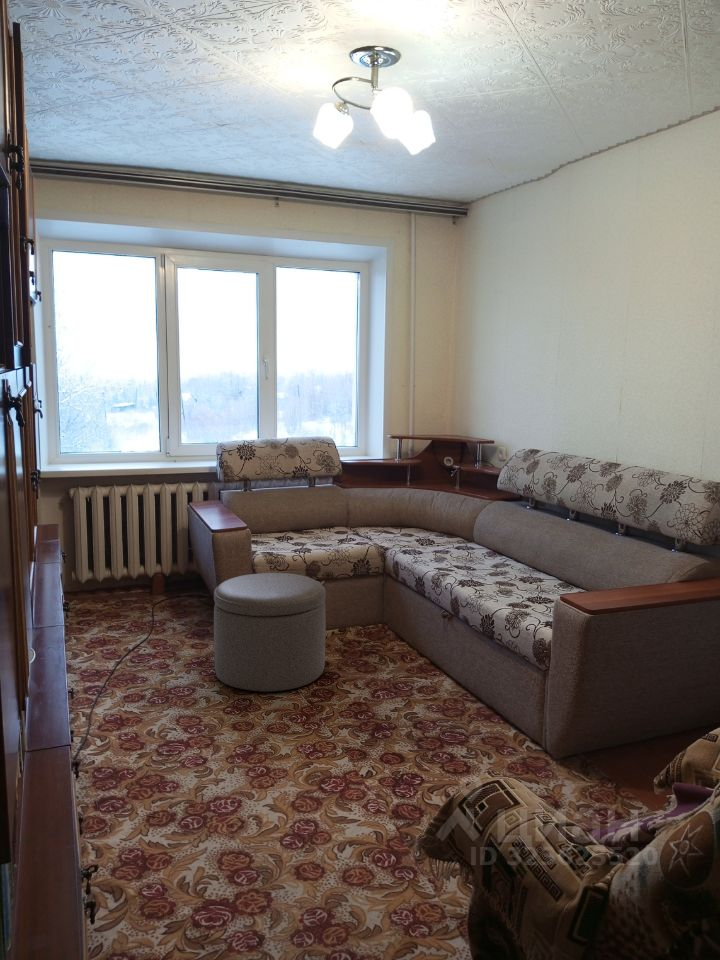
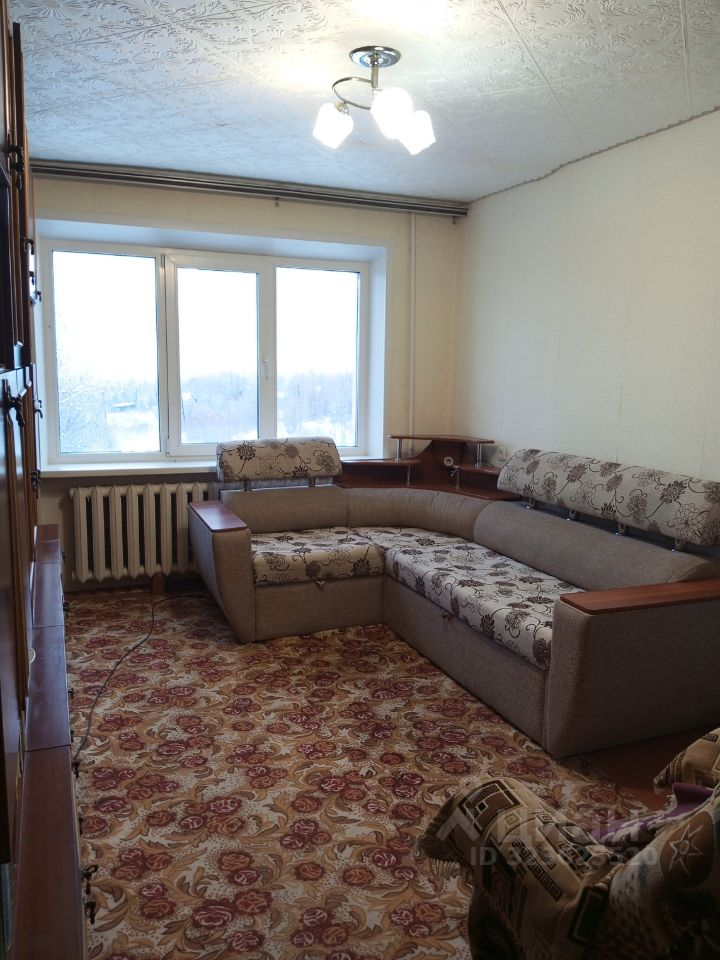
- ottoman (270, 626)
